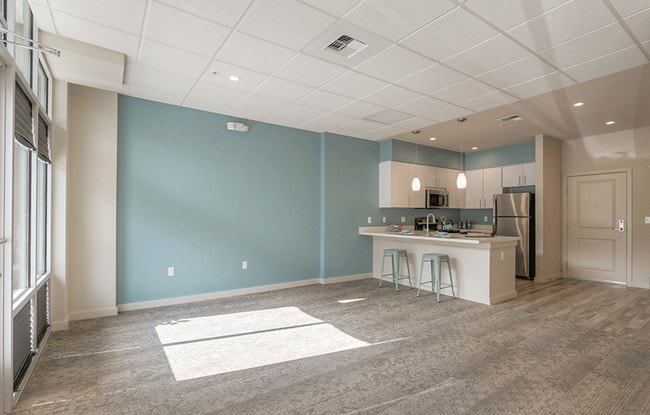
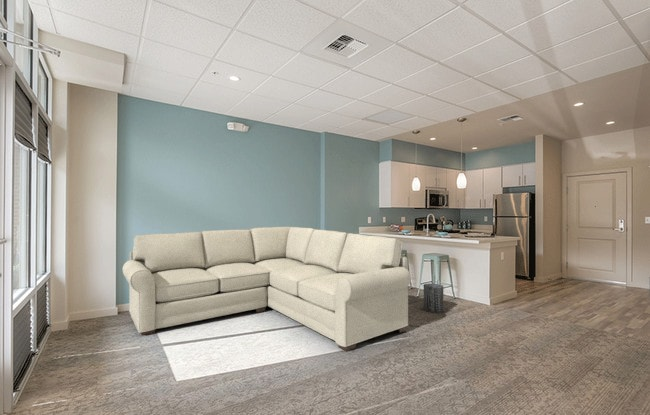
+ sofa (257, 278)
+ trash can (433, 297)
